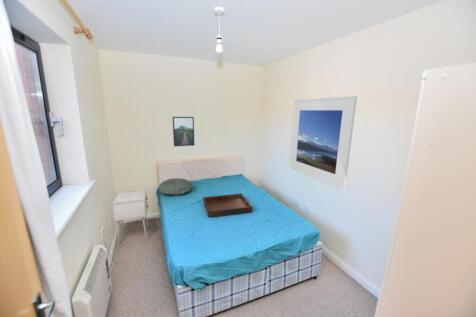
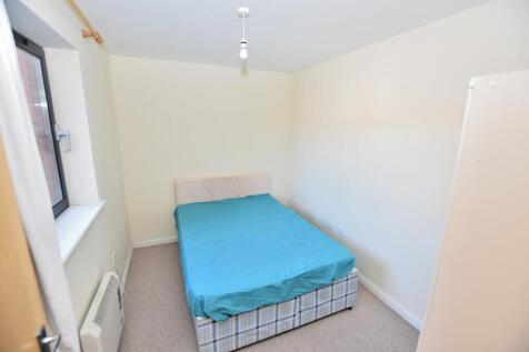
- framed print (183, 131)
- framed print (316, 139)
- serving tray (226, 204)
- pillow (175, 186)
- nightstand (133, 216)
